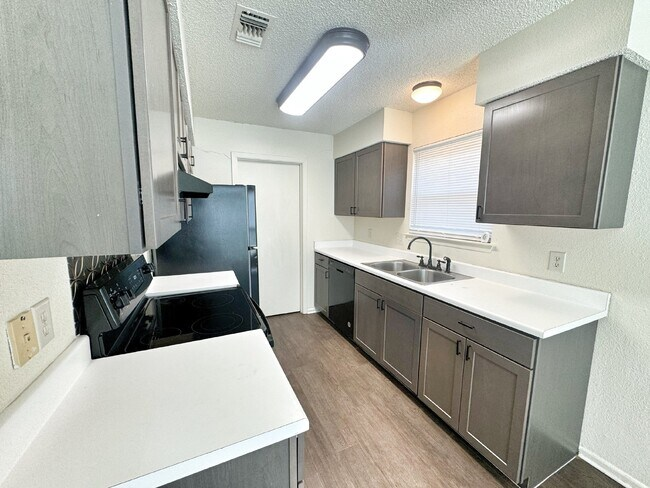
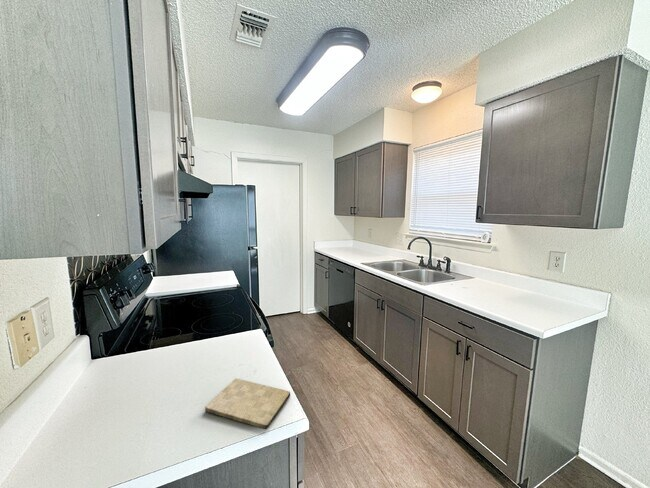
+ cutting board (249, 400)
